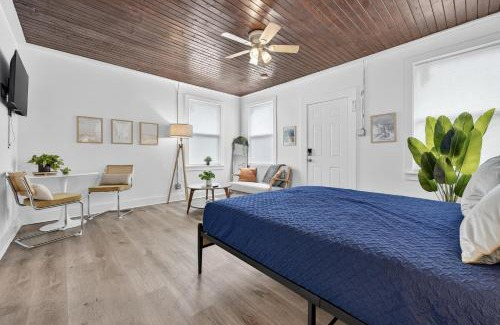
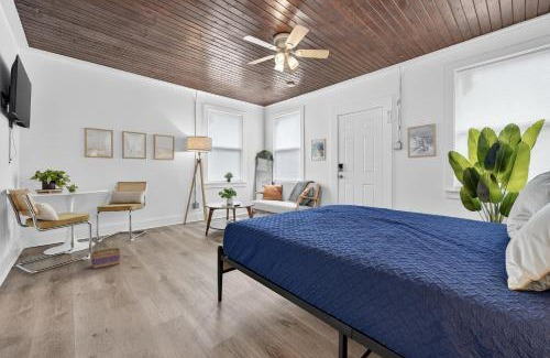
+ basket (106, 250)
